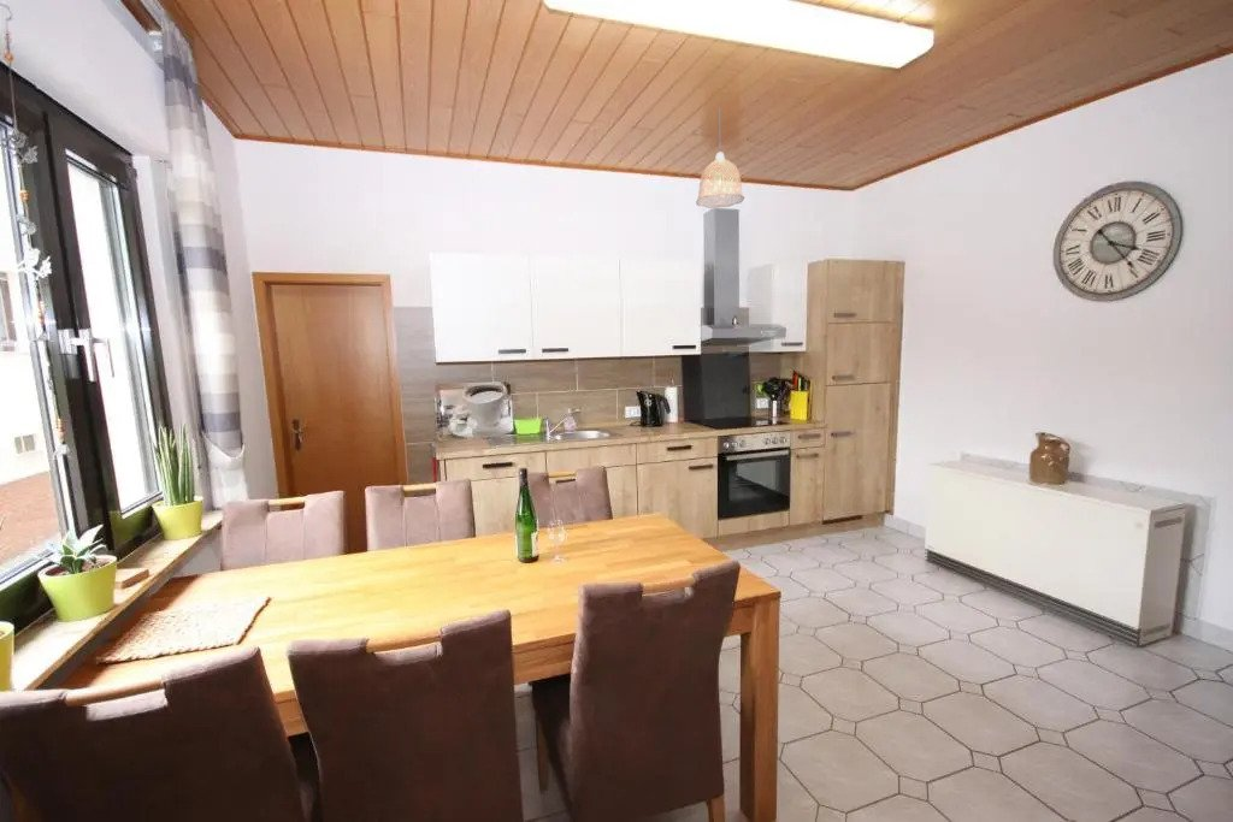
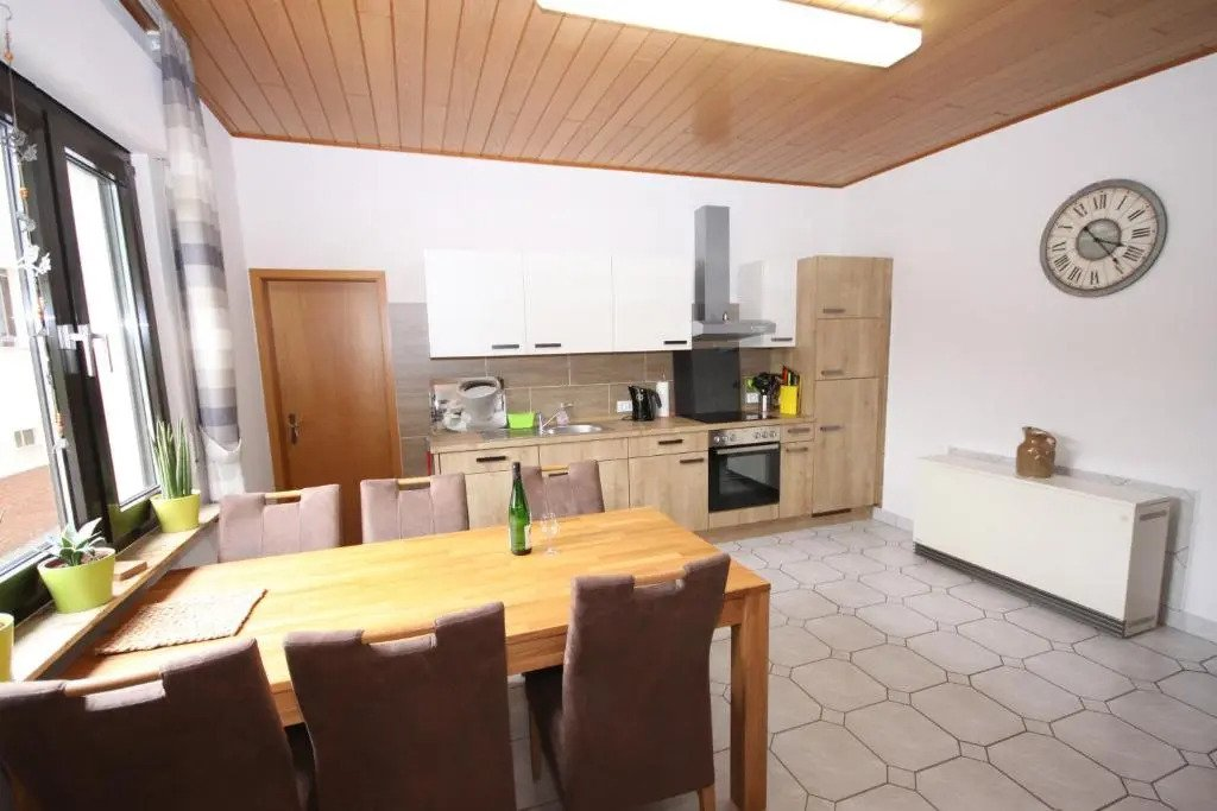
- pendant lamp (719, 155)
